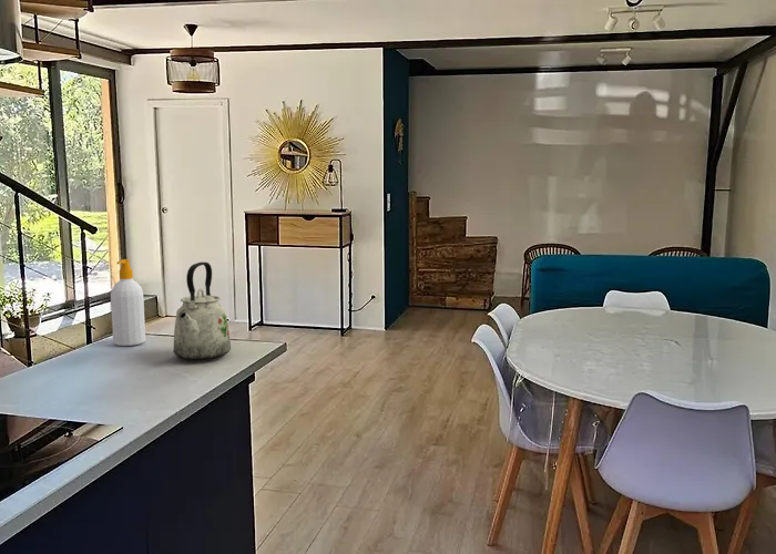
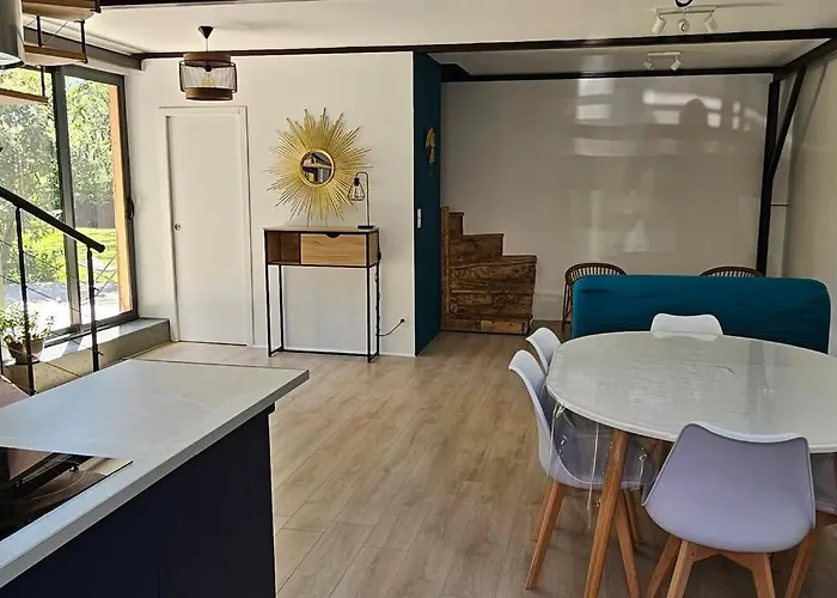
- kettle (196, 311)
- soap bottle (126, 301)
